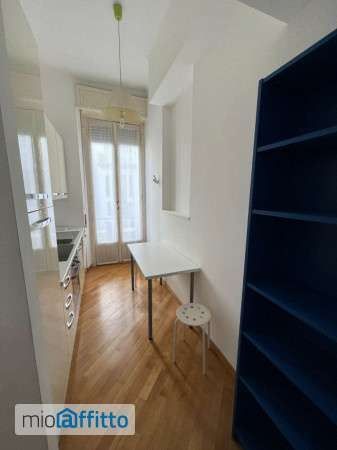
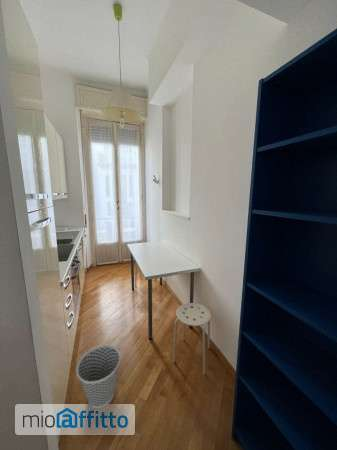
+ wastebasket (100, 377)
